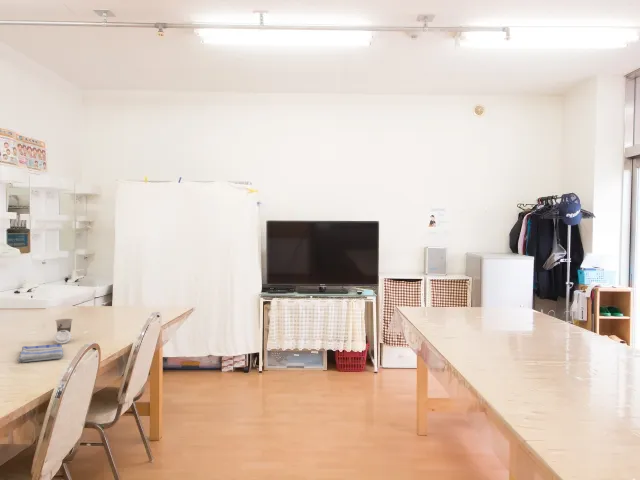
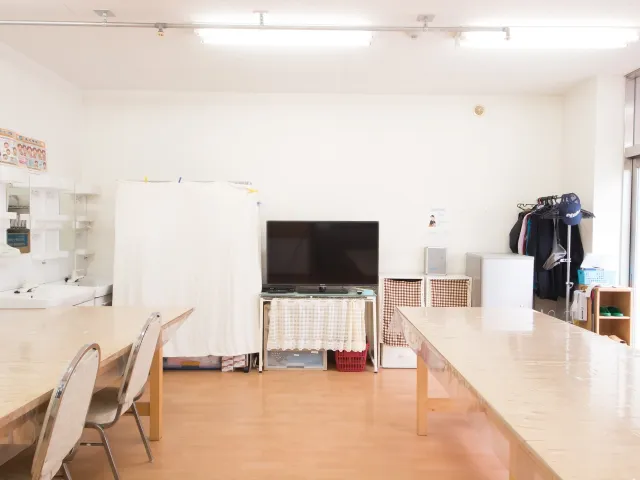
- cup (63, 331)
- dish towel (41, 351)
